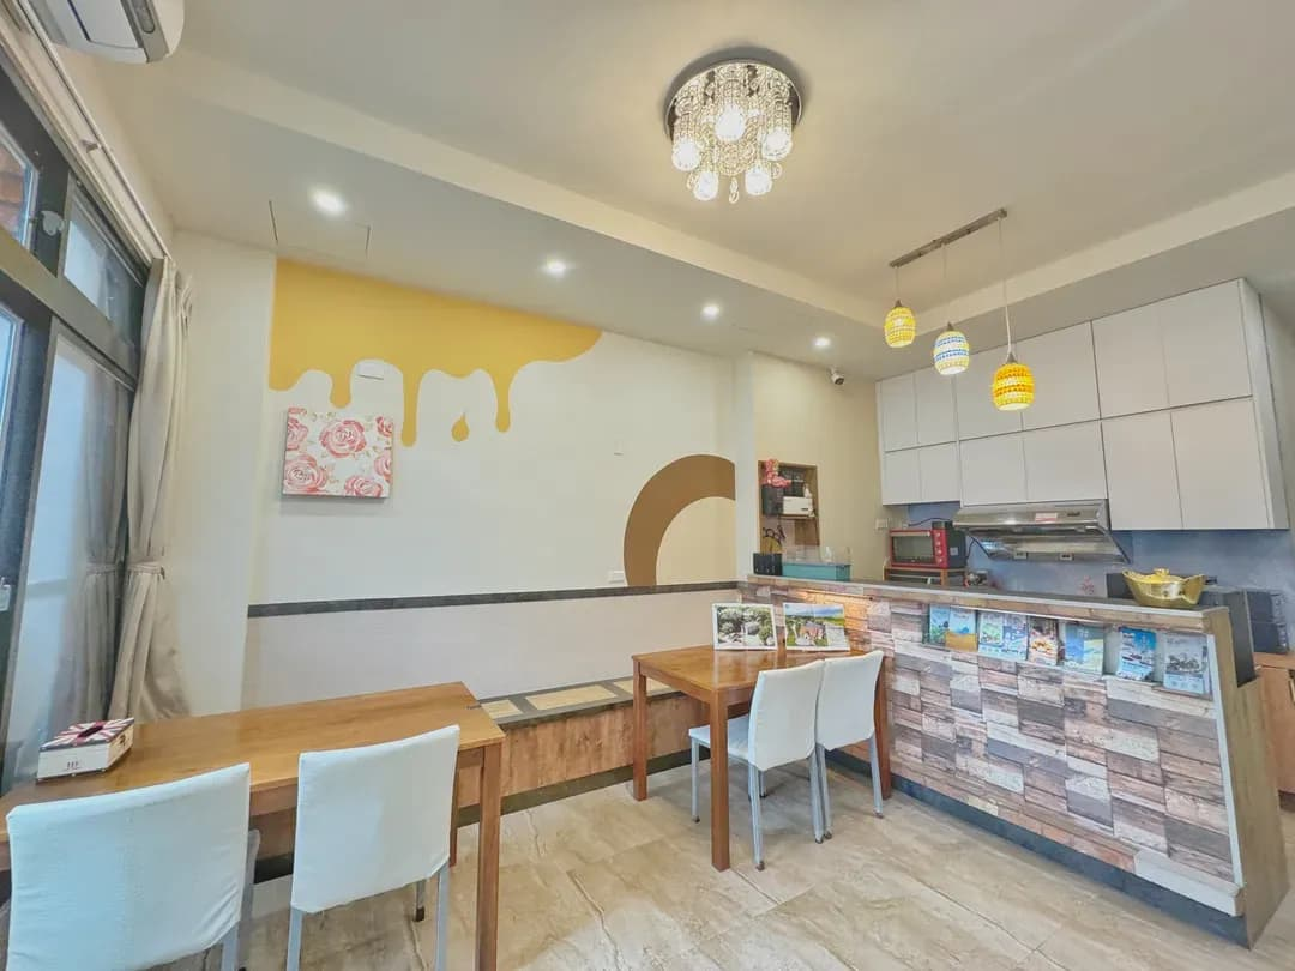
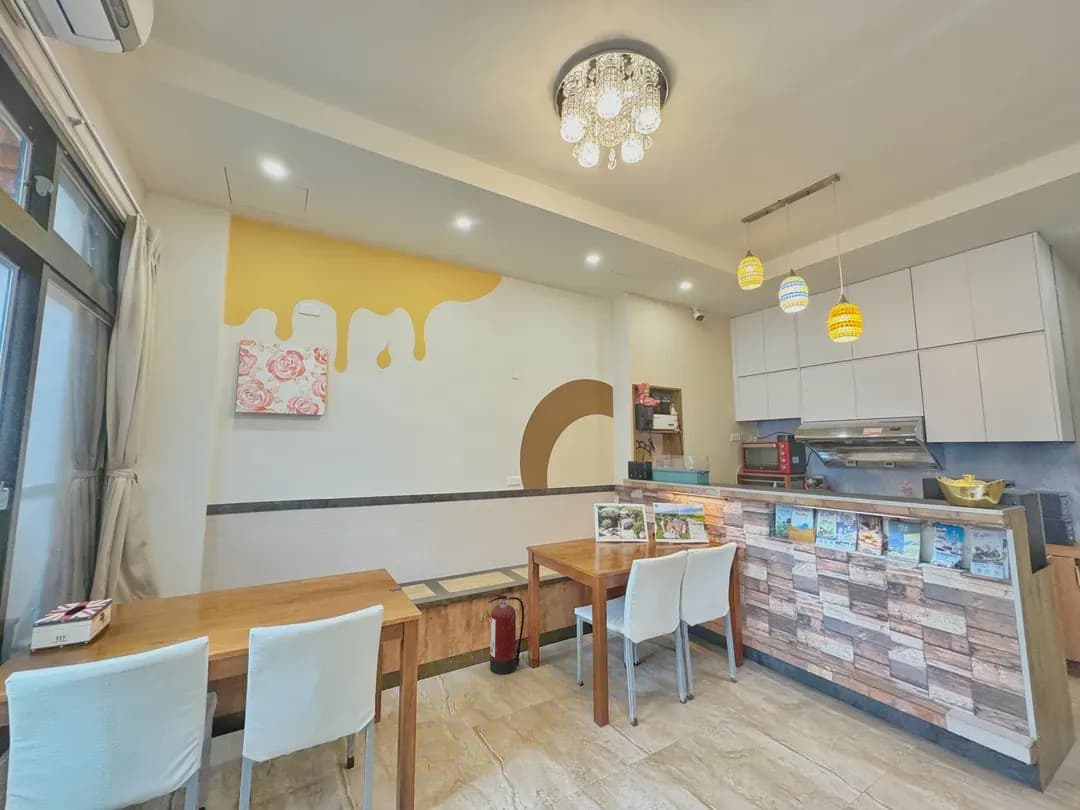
+ fire extinguisher (506, 628)
